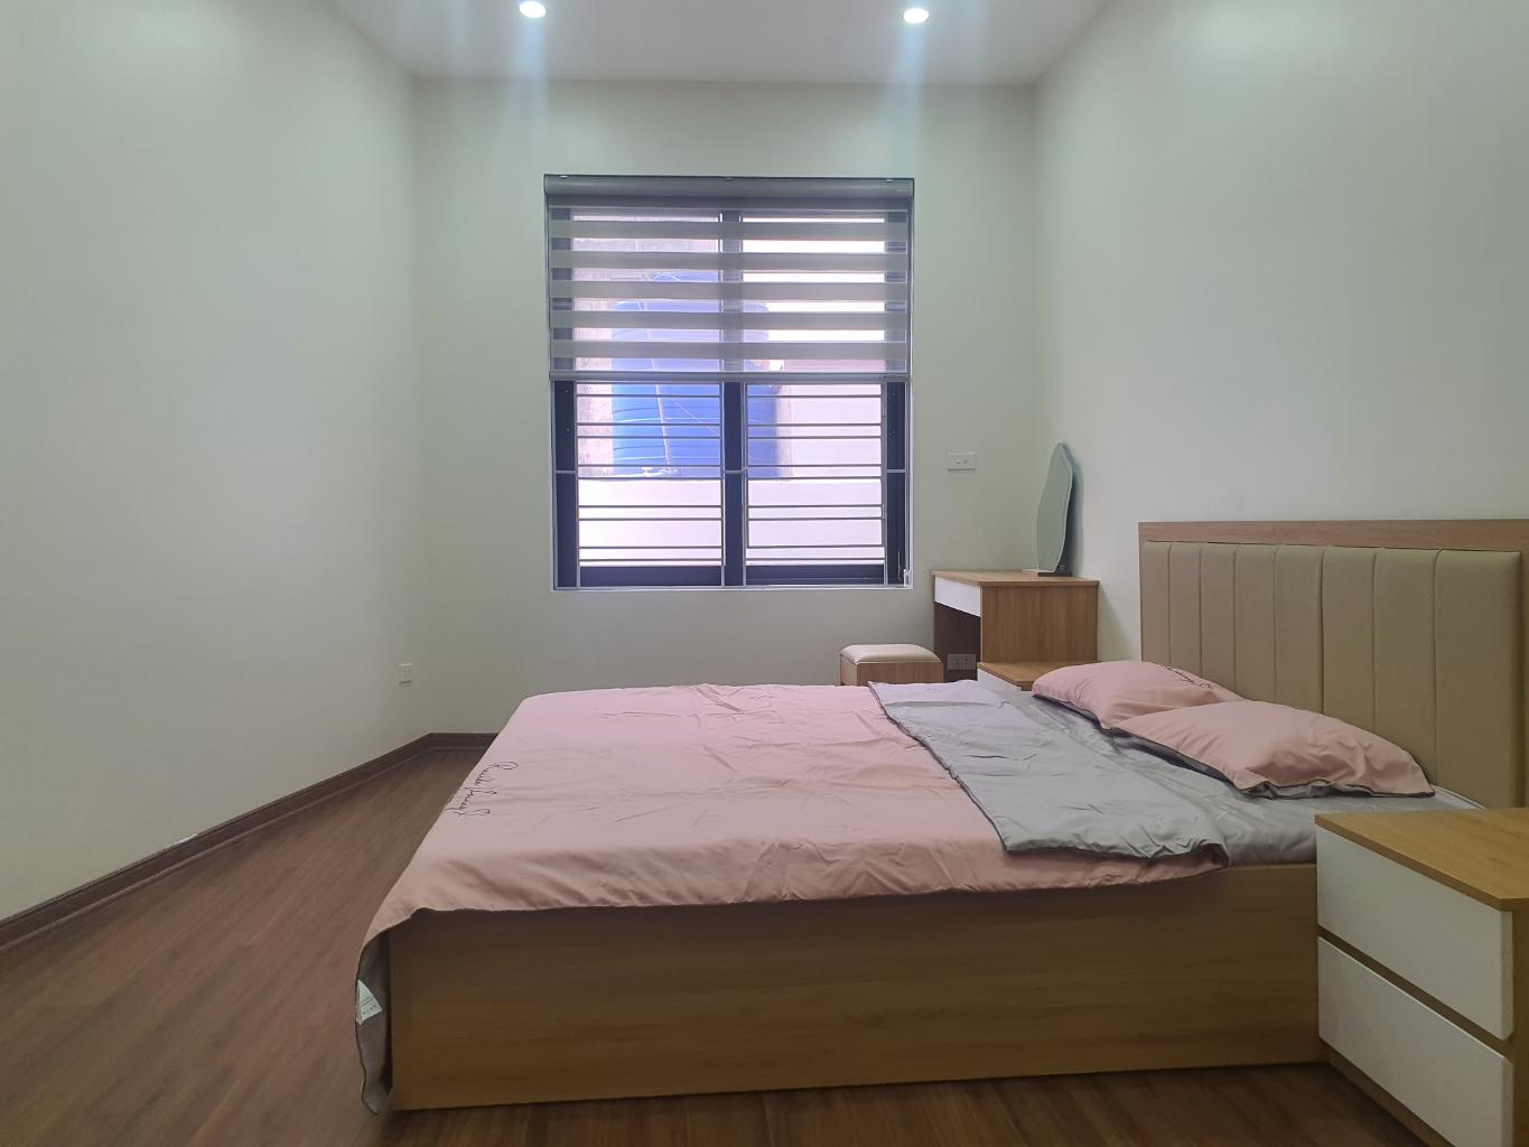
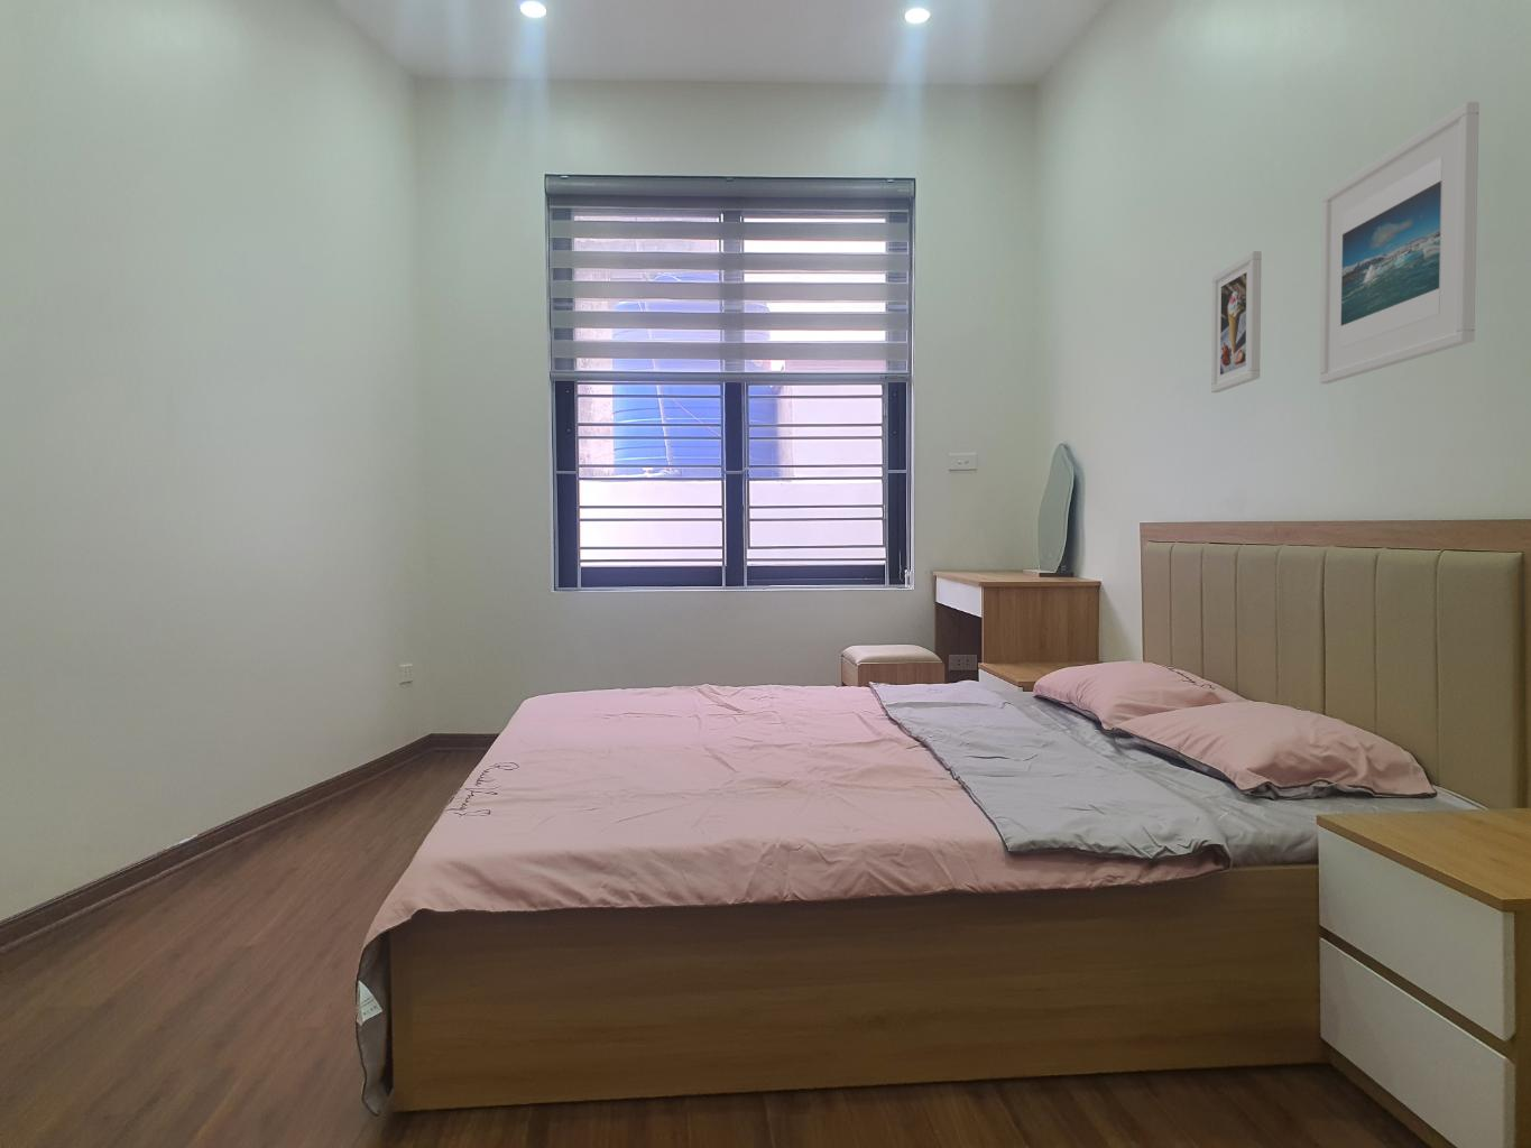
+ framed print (1389, 259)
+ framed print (1234, 326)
